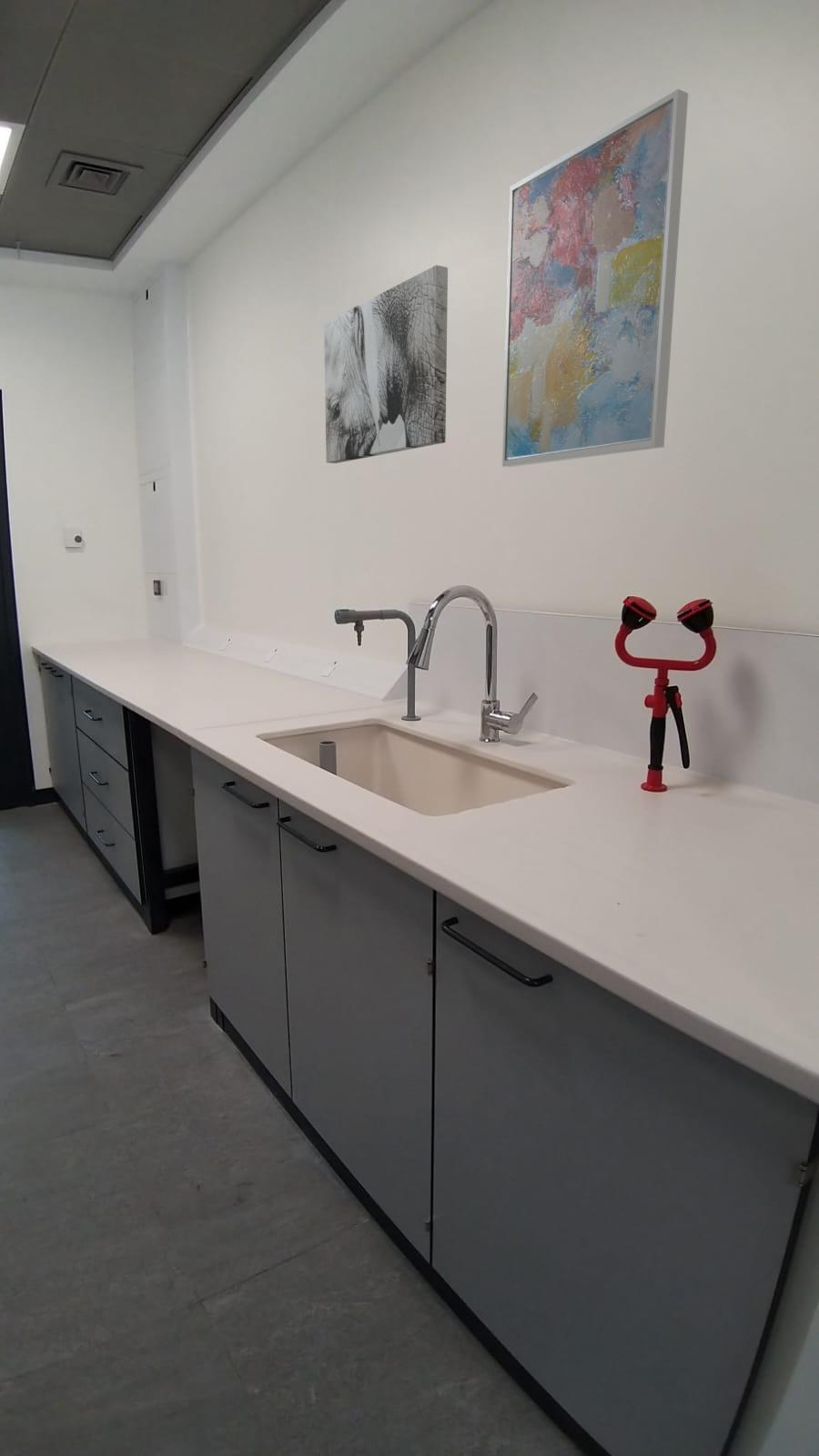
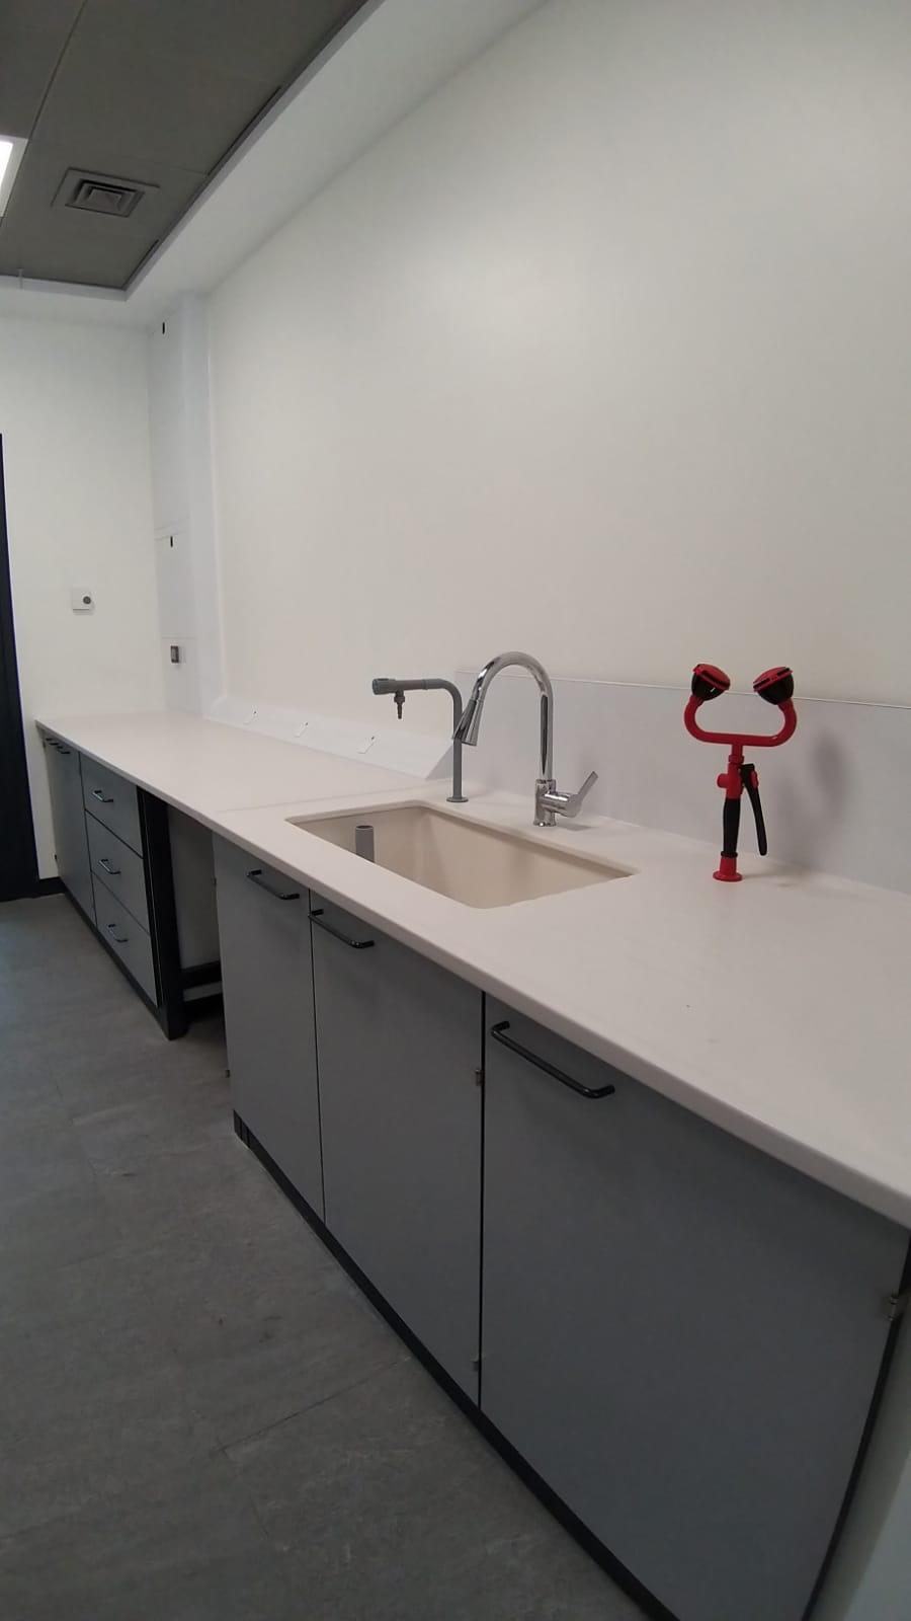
- wall art (581, 307)
- wall art (379, 377)
